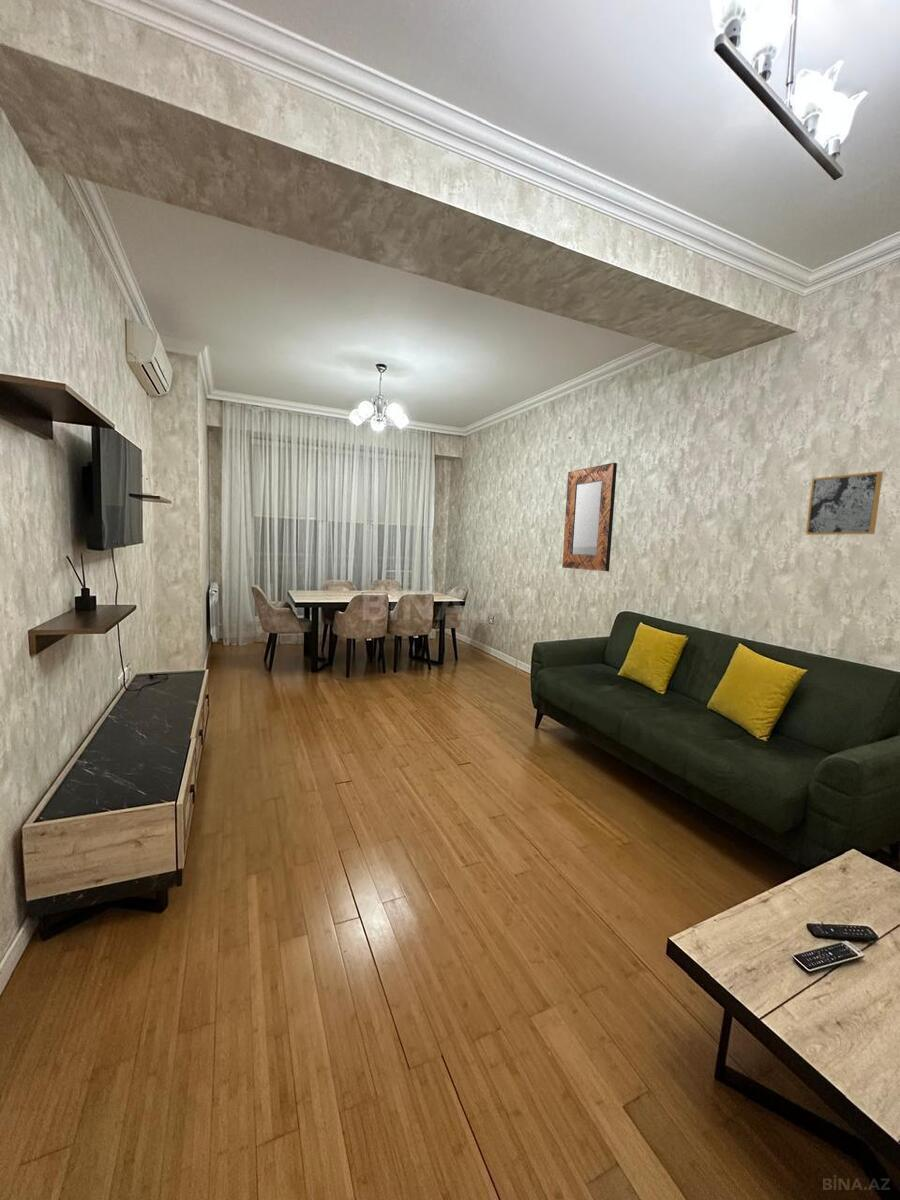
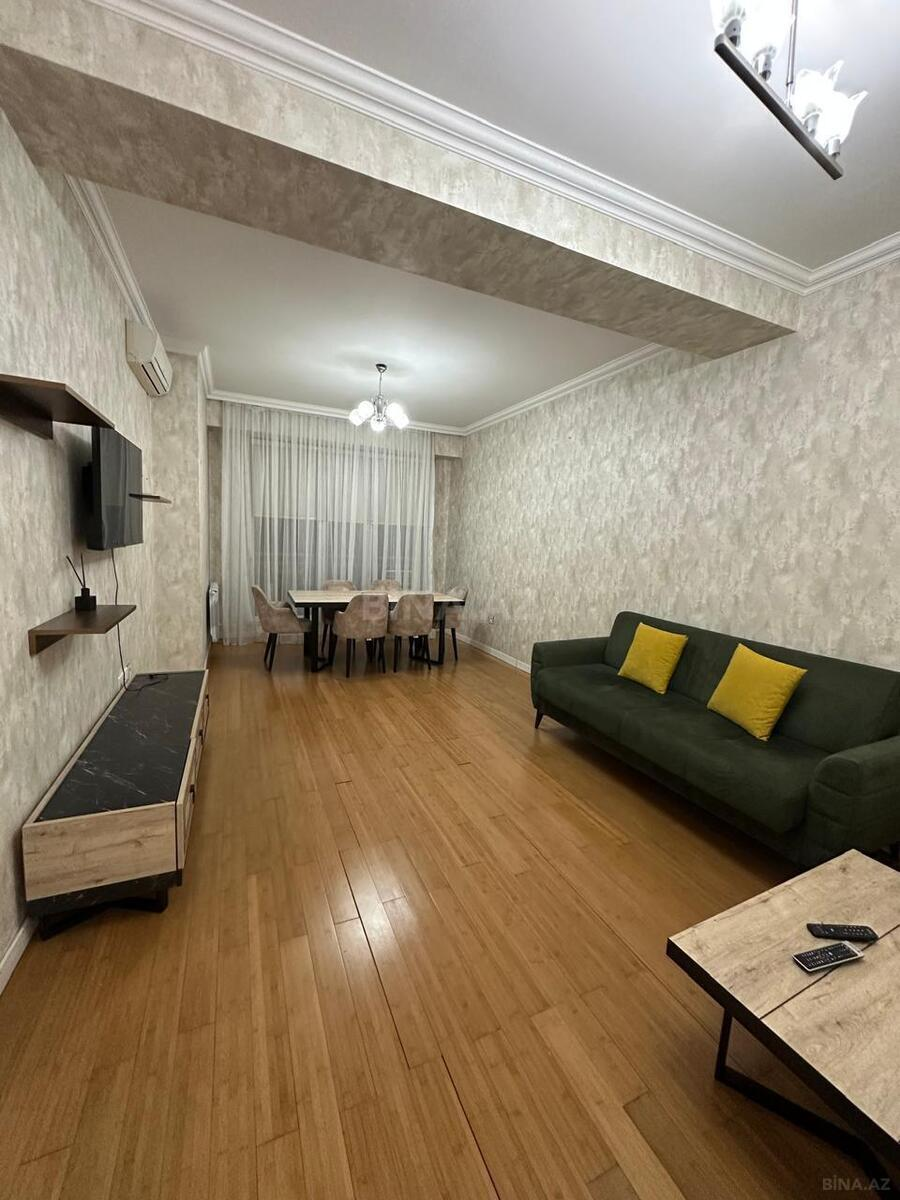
- home mirror (587, 519)
- wall art (841, 505)
